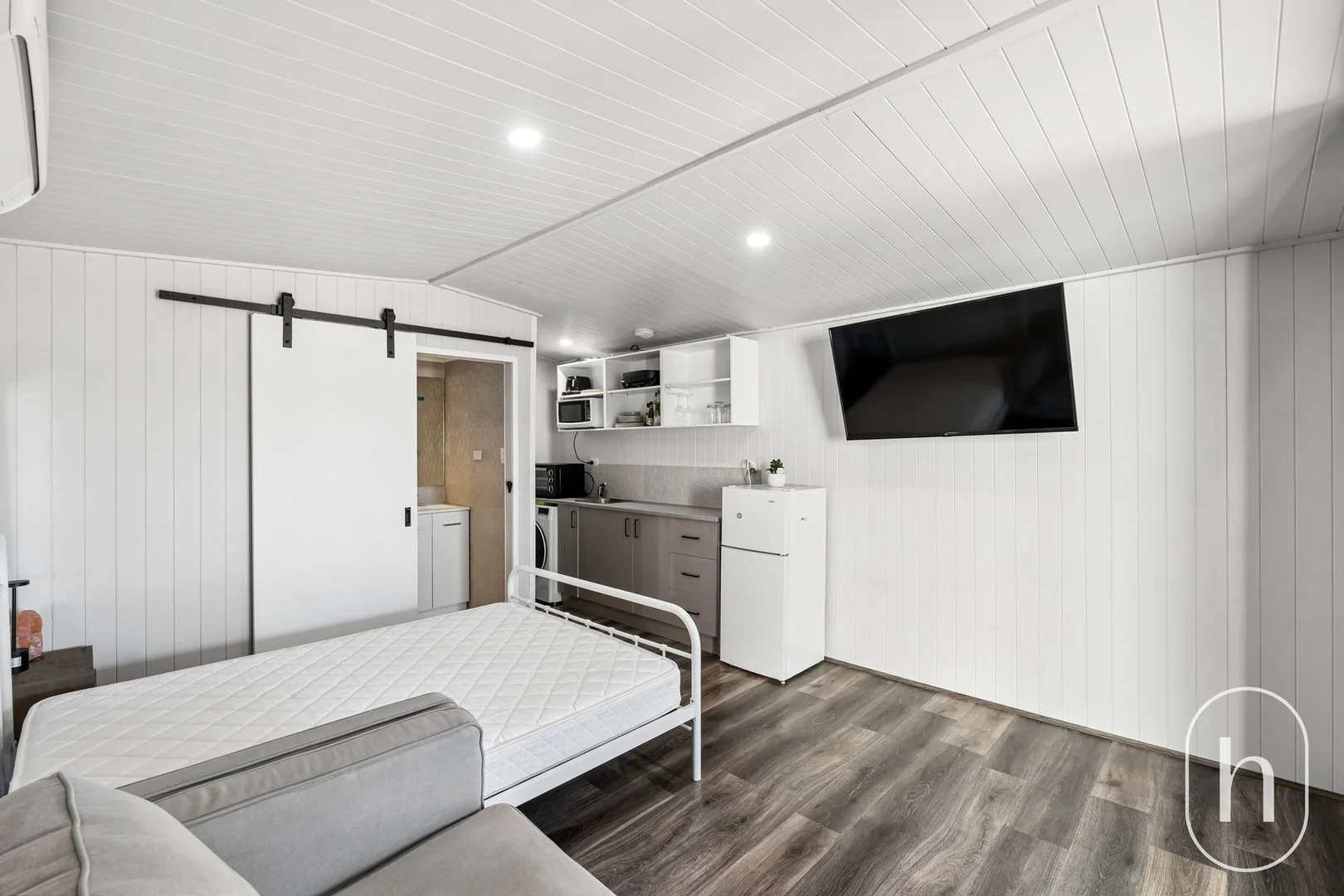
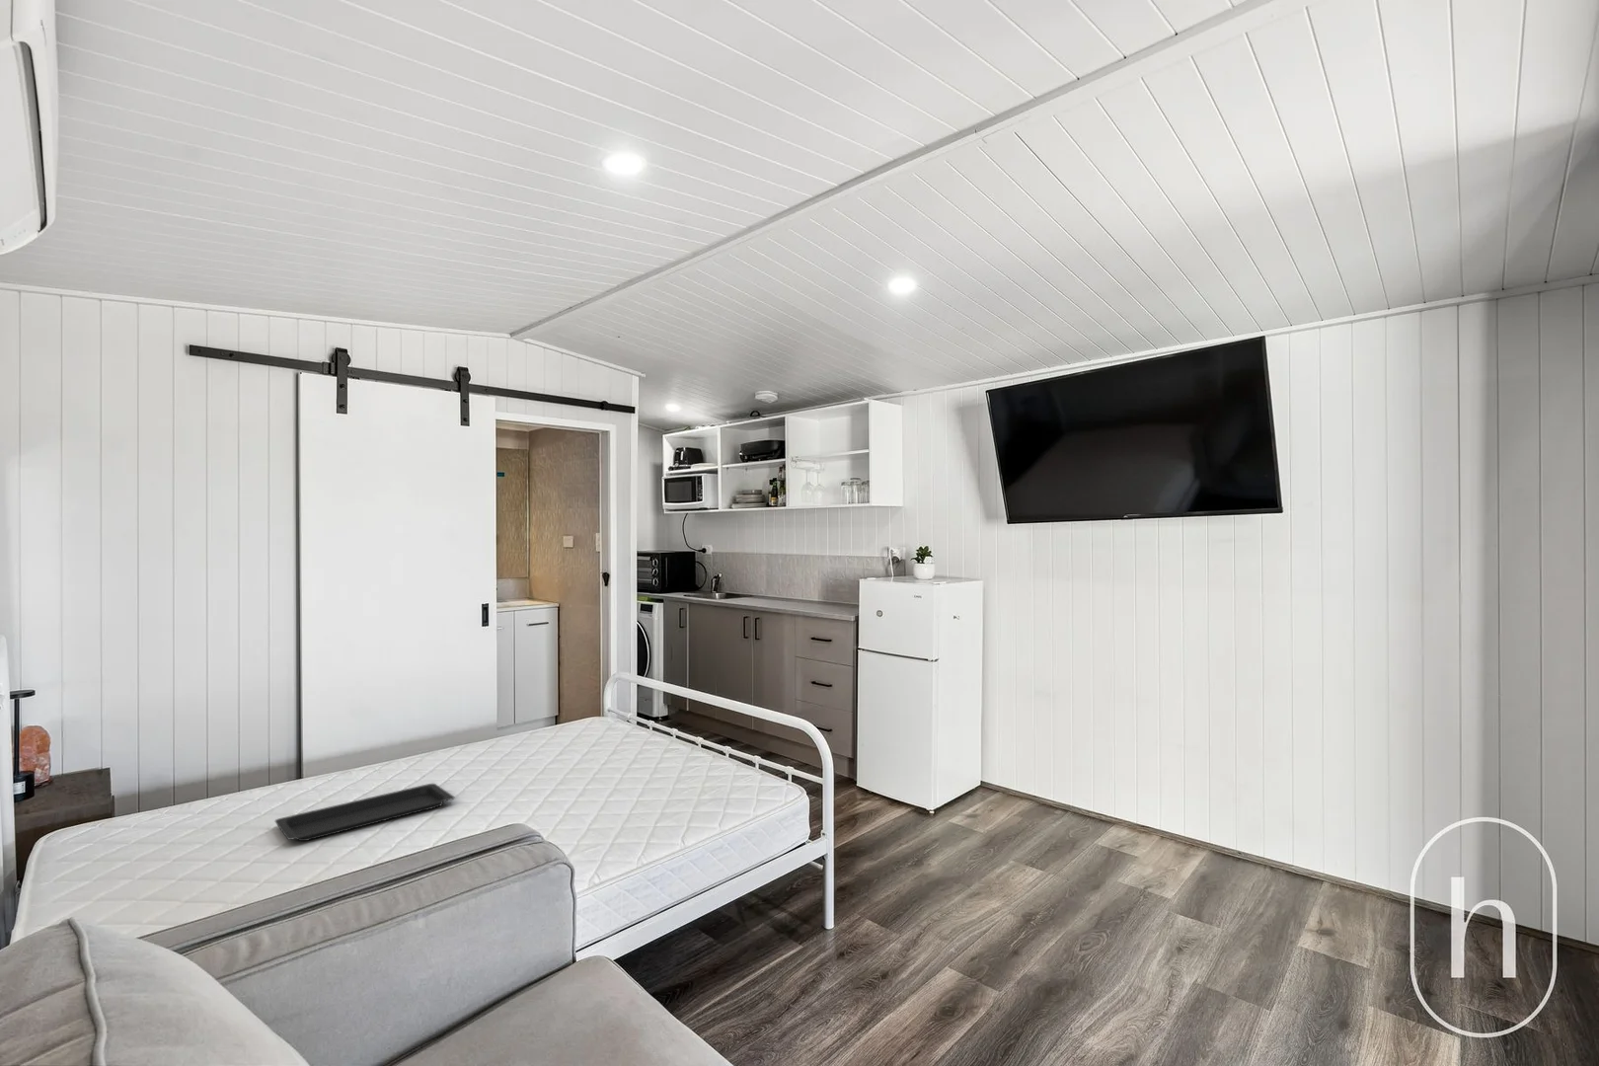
+ serving tray (368, 811)
